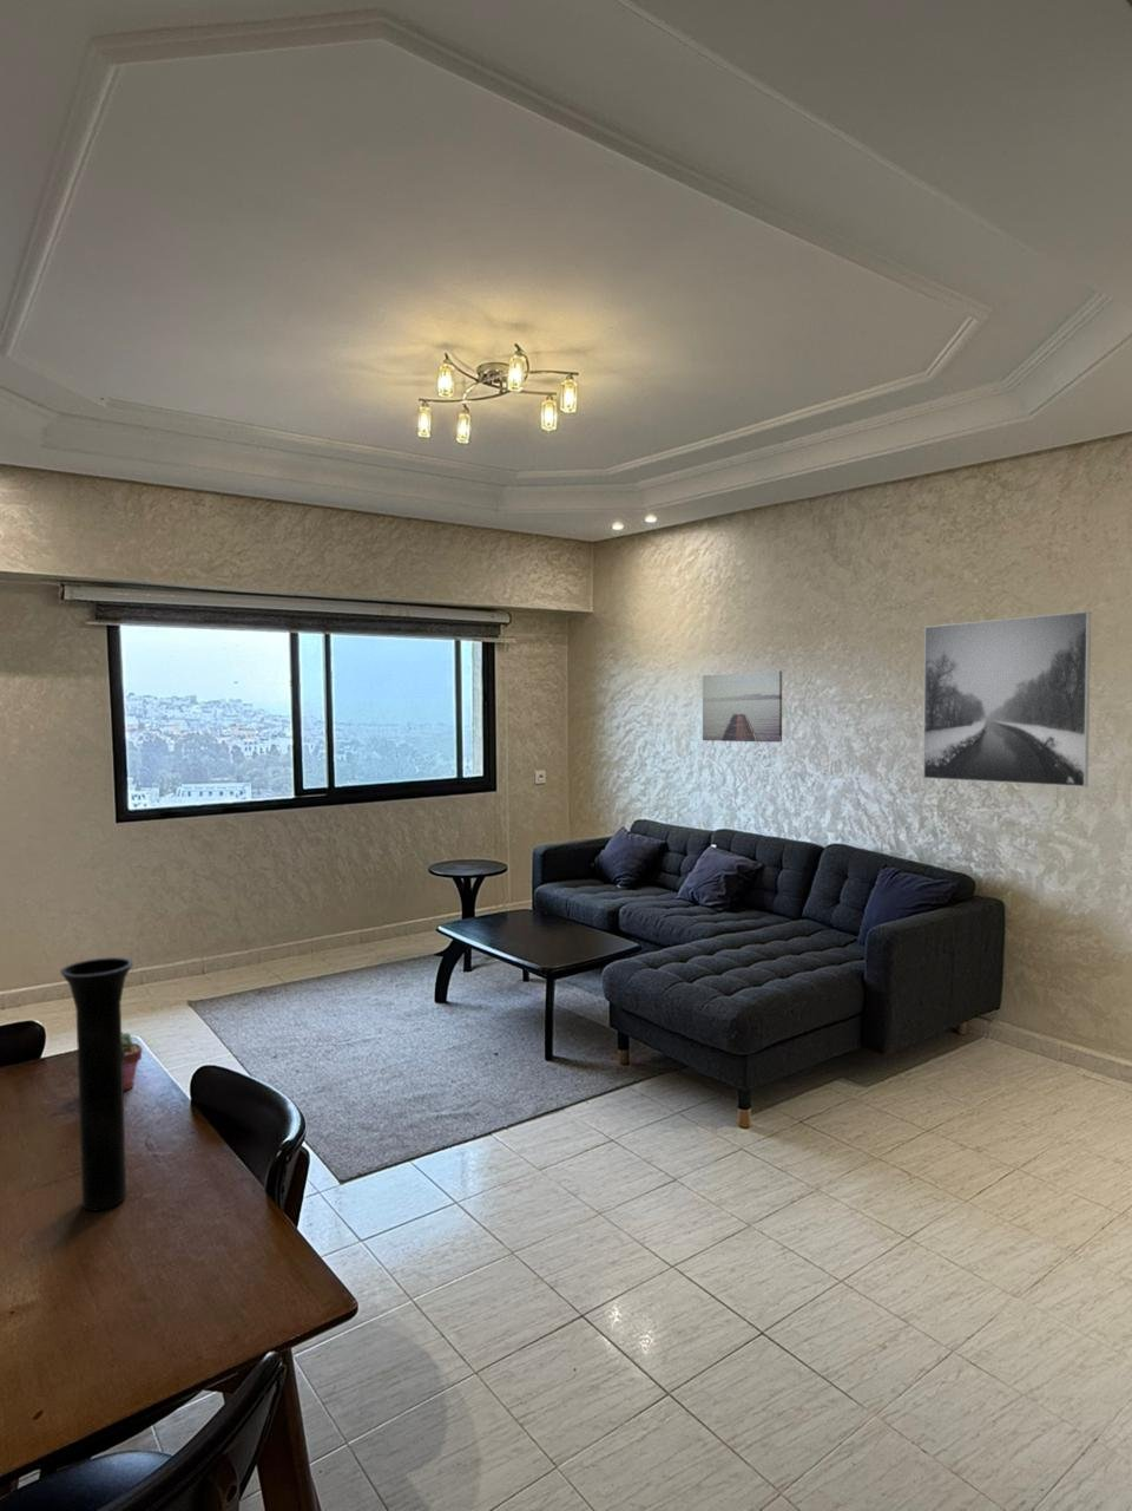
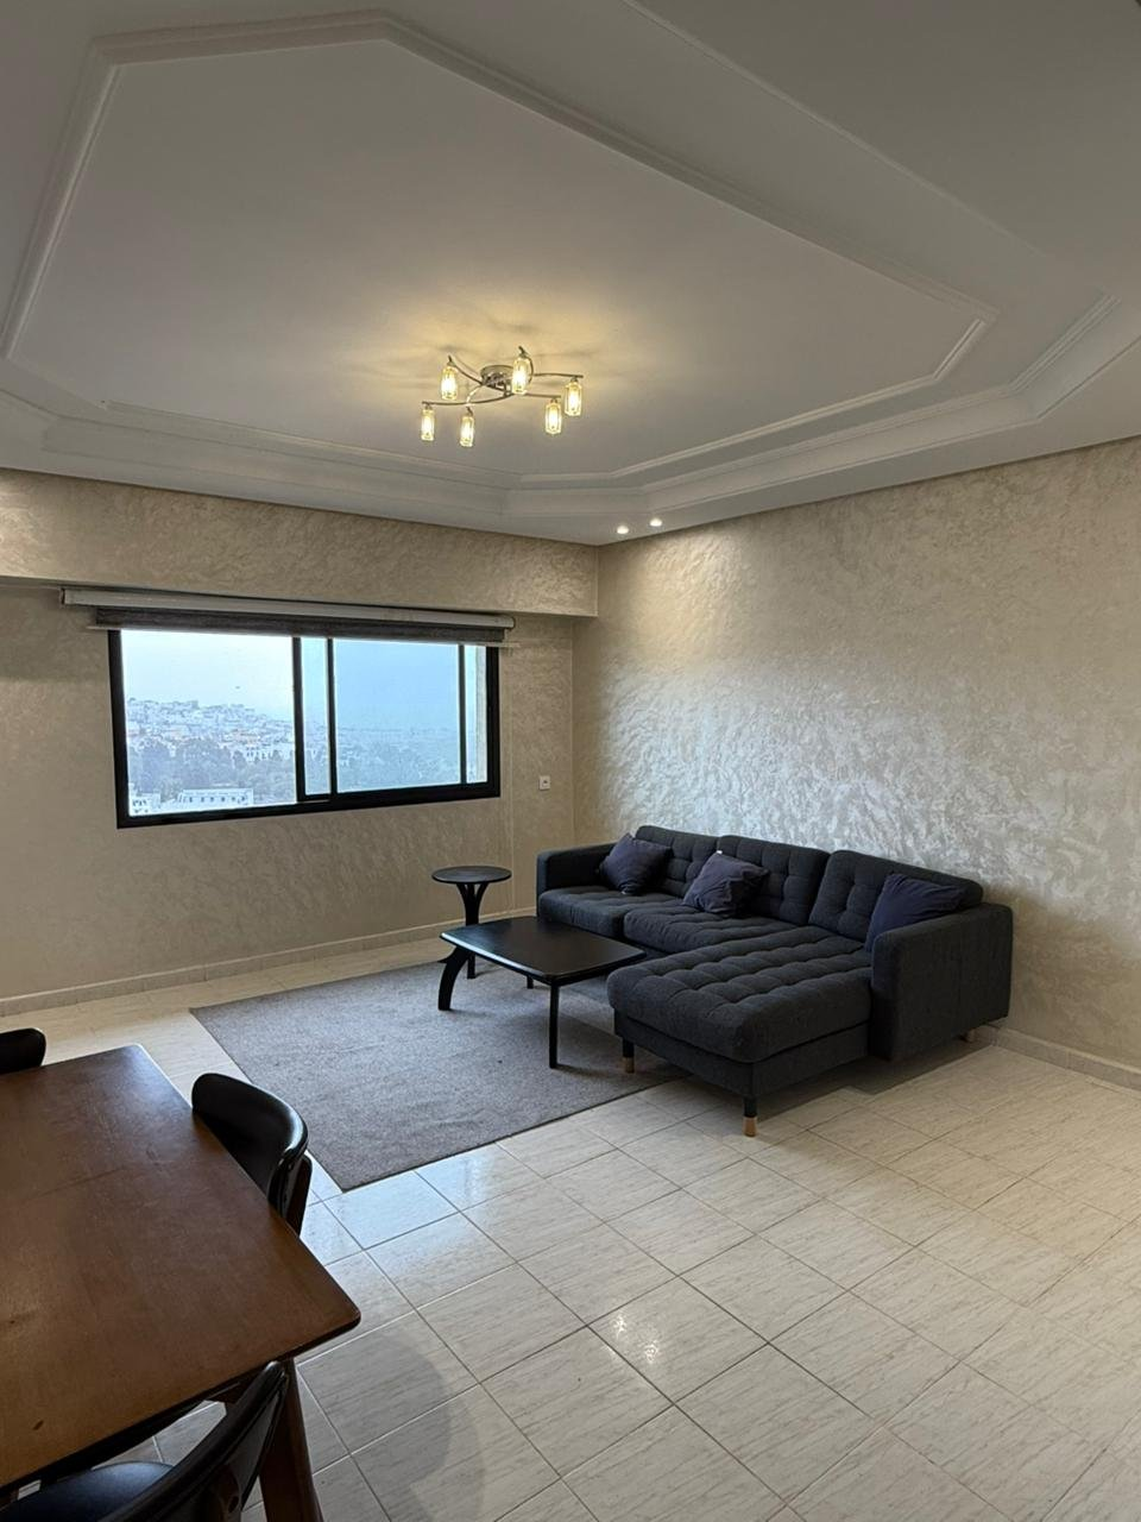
- wall art (741, 707)
- potted succulent (122, 1062)
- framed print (1000, 701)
- vase (100, 1084)
